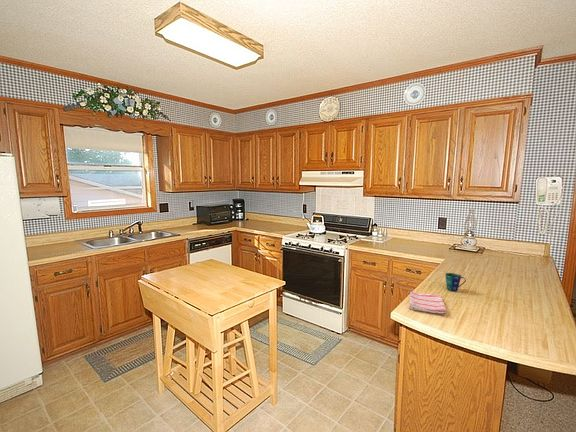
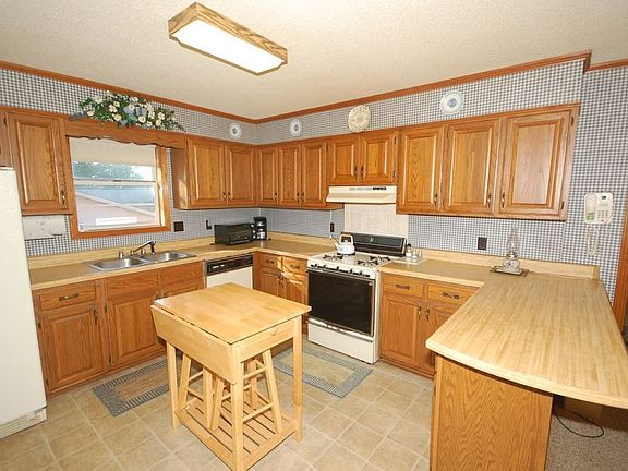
- cup (455, 282)
- dish towel (426, 301)
